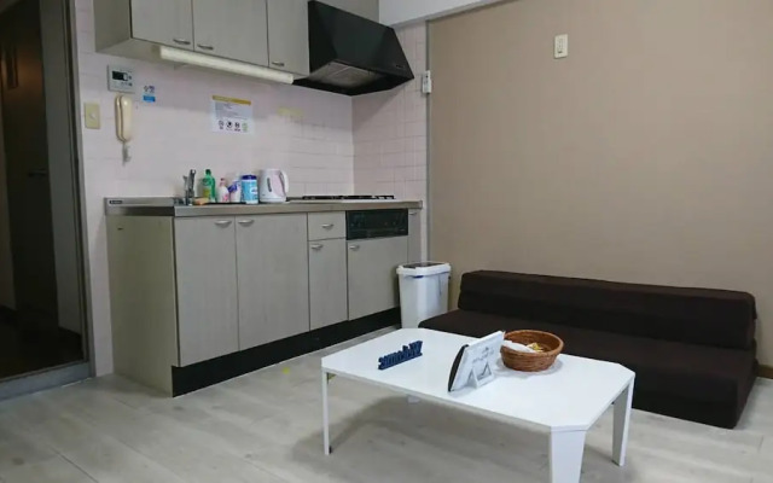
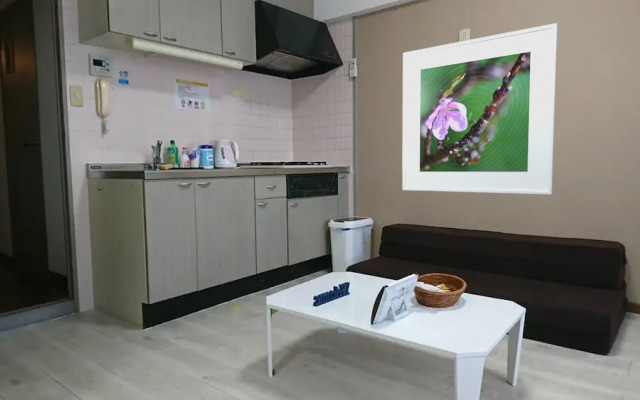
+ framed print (470, 117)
